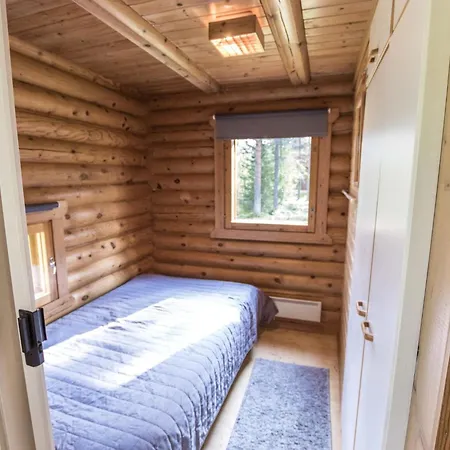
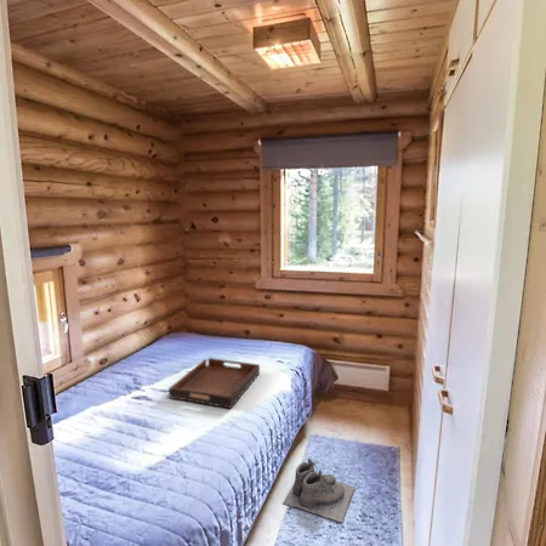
+ serving tray (217, 380)
+ boots (319, 480)
